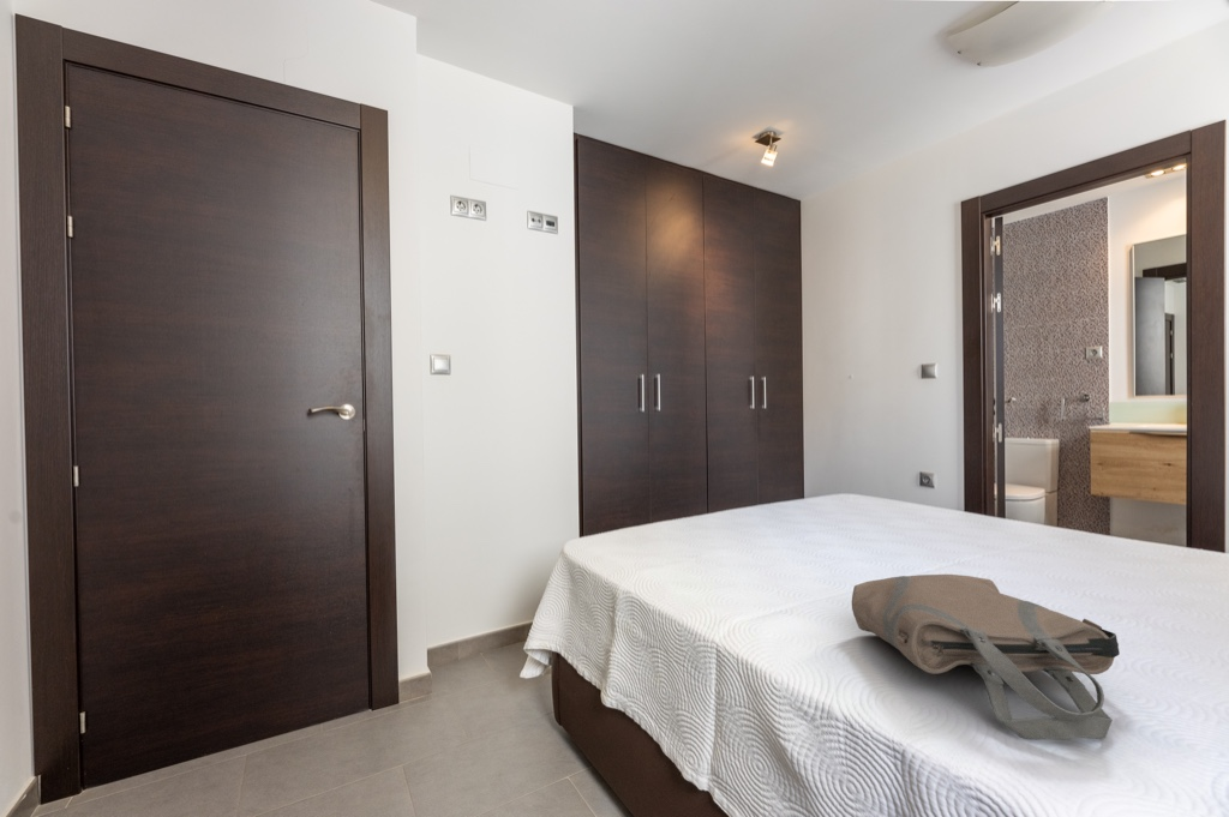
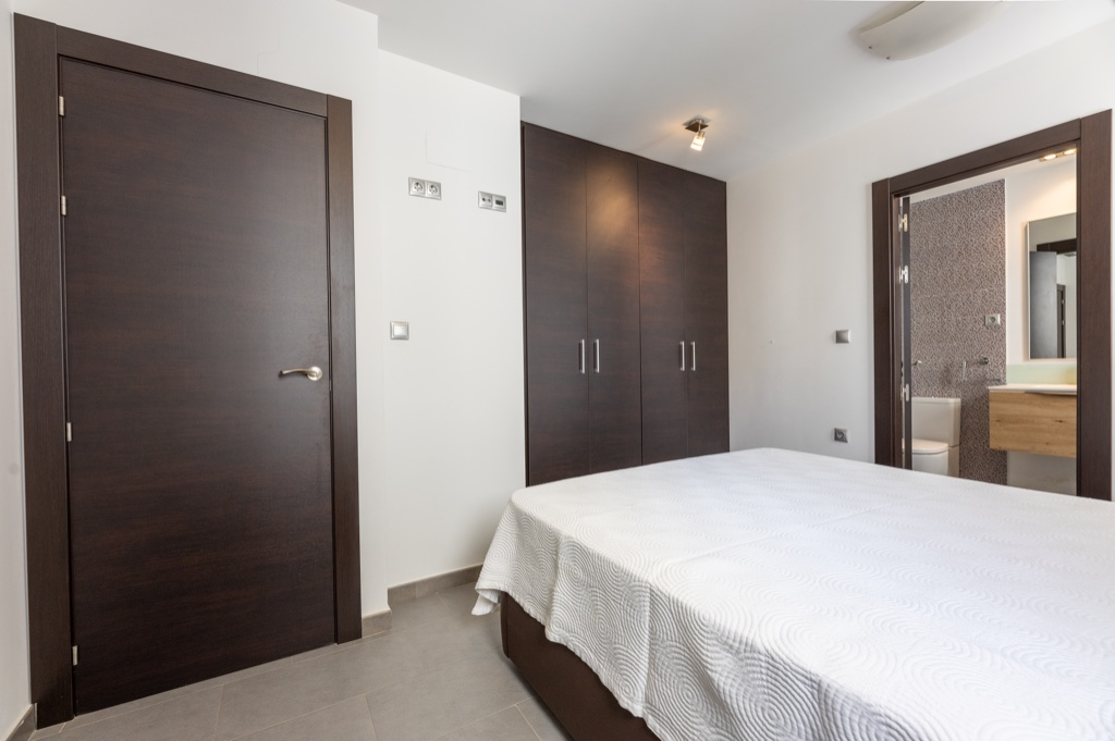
- tote bag (995, 639)
